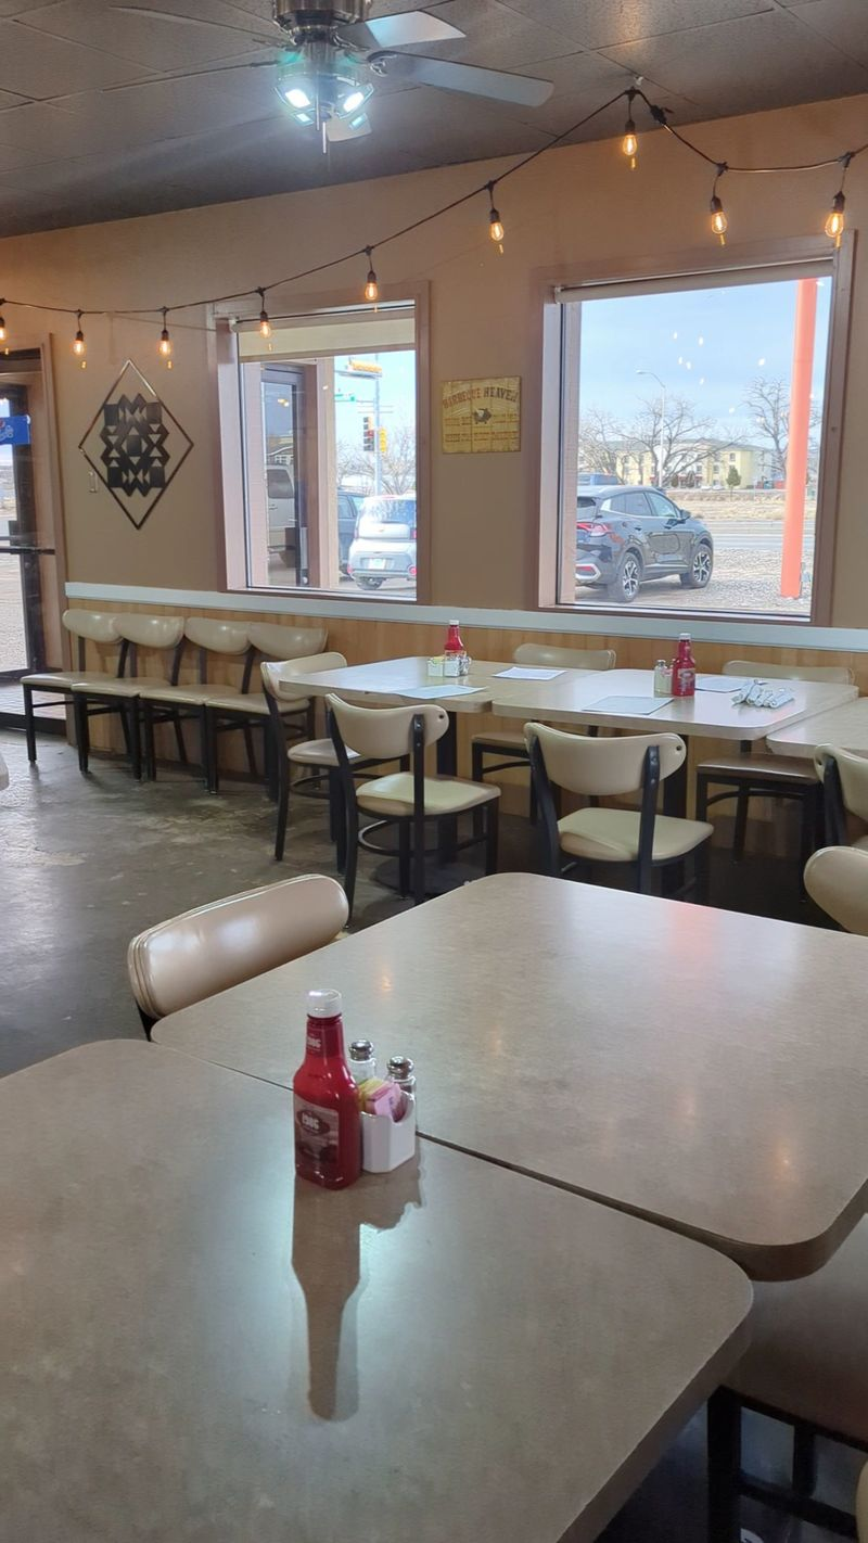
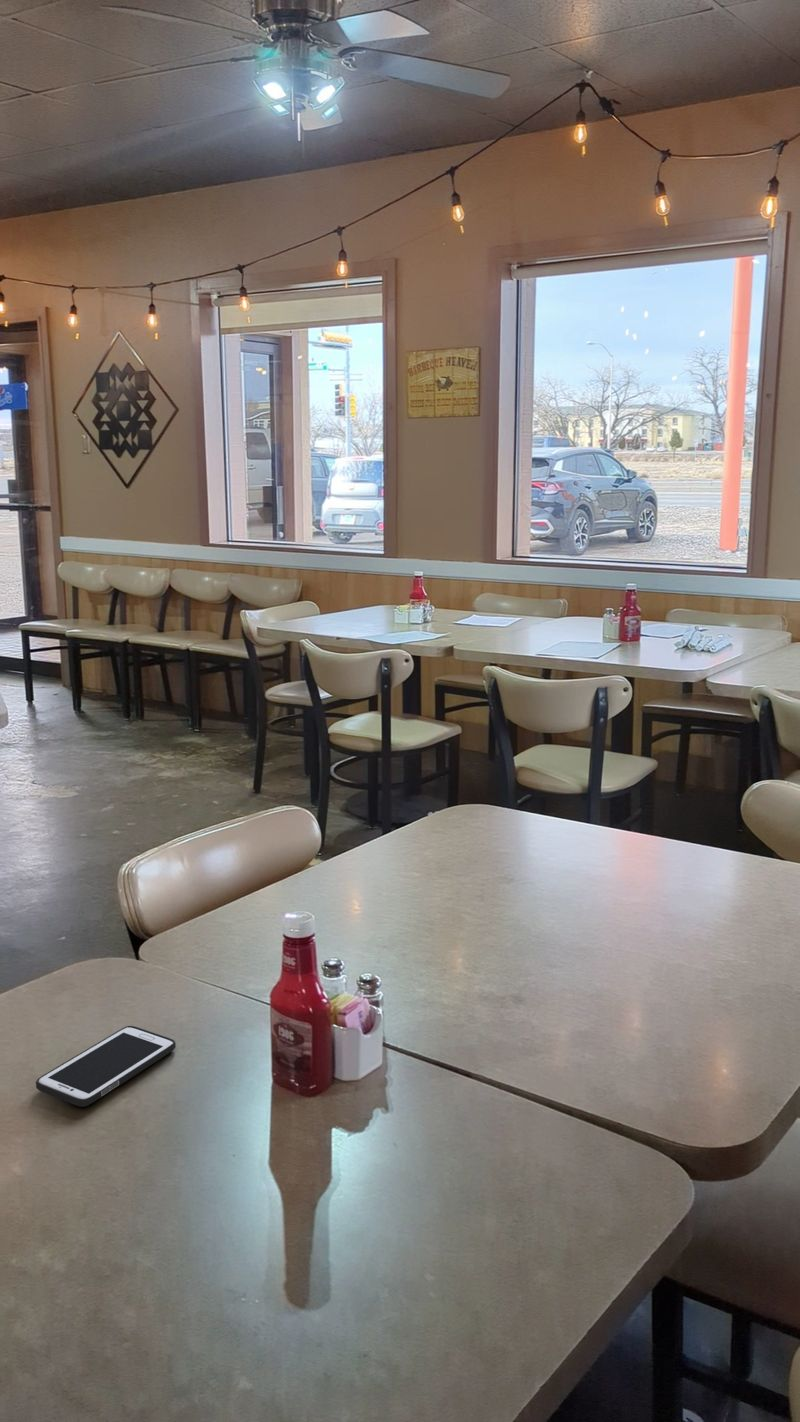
+ cell phone (108, 1064)
